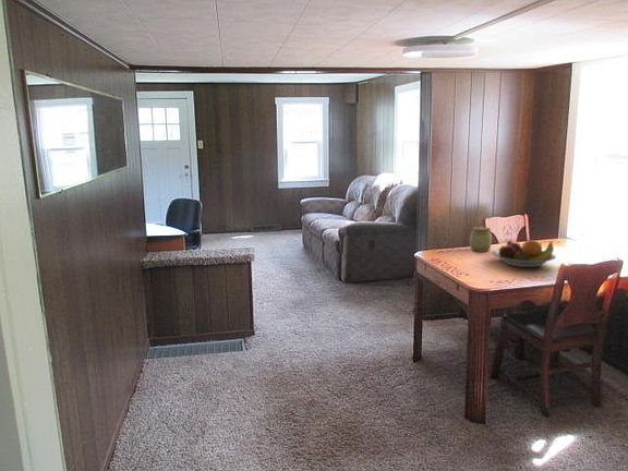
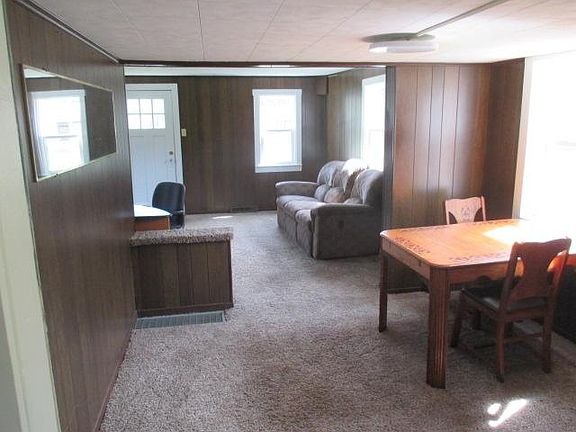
- jar (481, 237)
- fruit bowl (523, 252)
